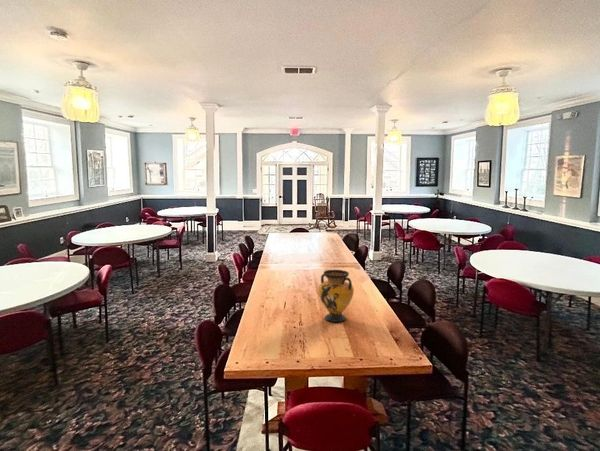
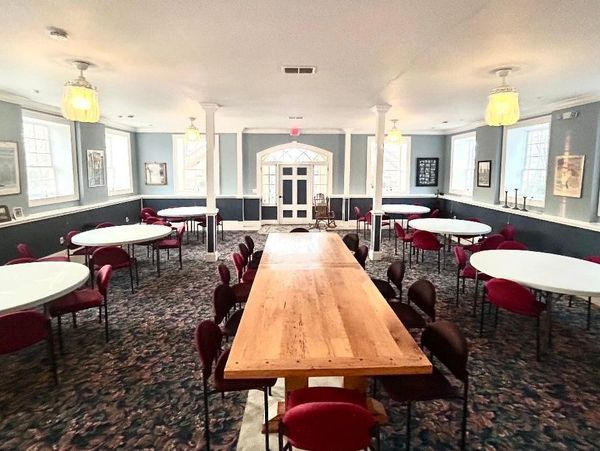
- vase (335, 295)
